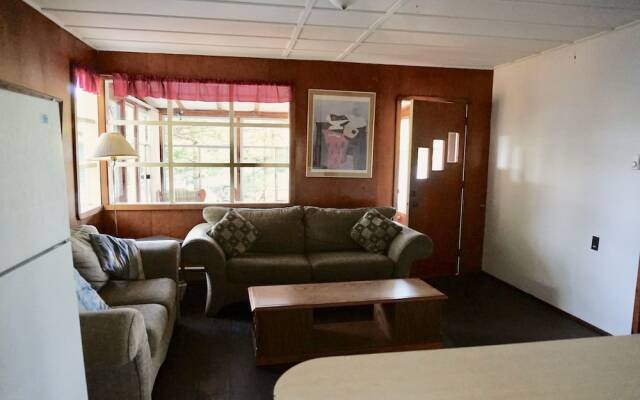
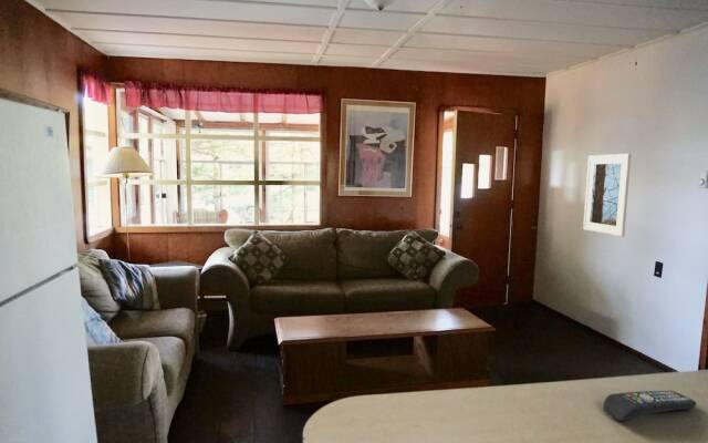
+ remote control (649, 402)
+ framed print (605, 194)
